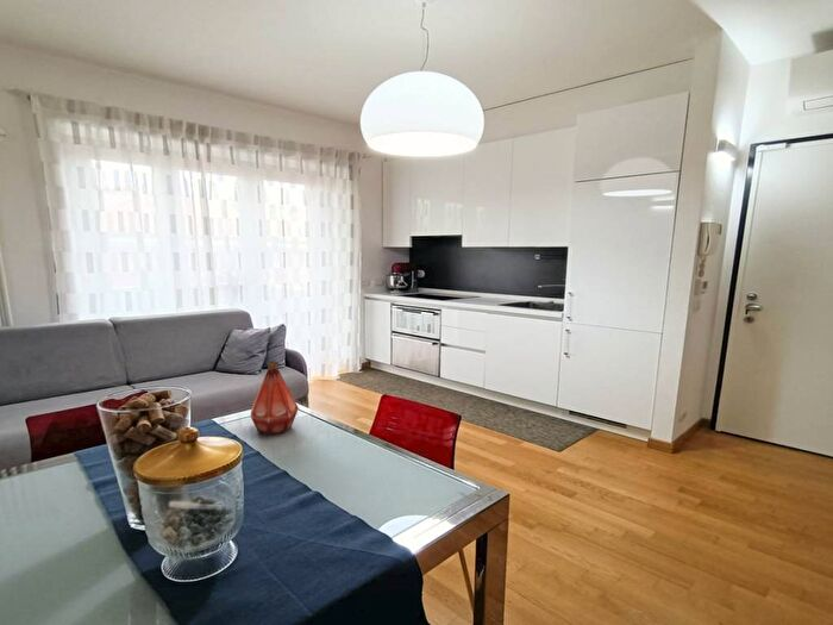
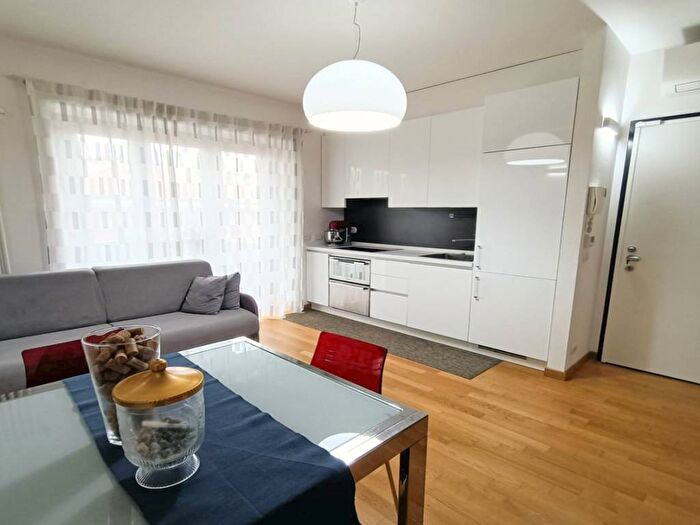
- bottle (273, 395)
